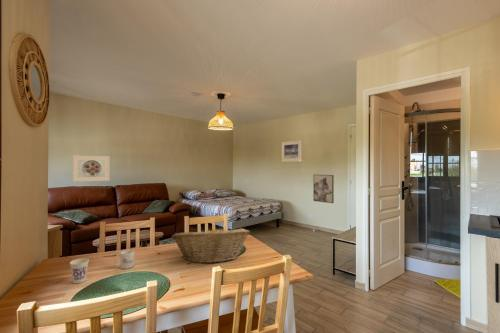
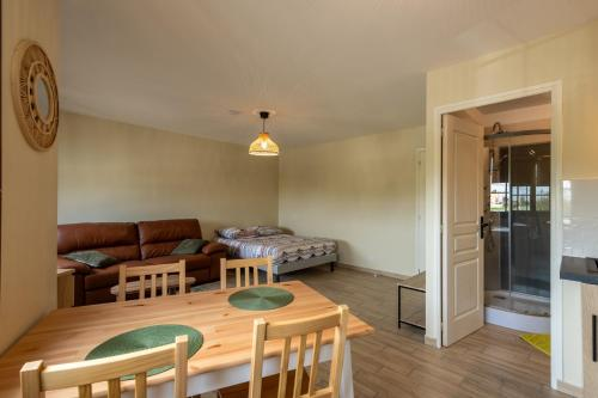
- fruit basket (211, 240)
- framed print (291, 151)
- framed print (91, 168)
- cup (79, 271)
- mug (124, 259)
- wall art (323, 188)
